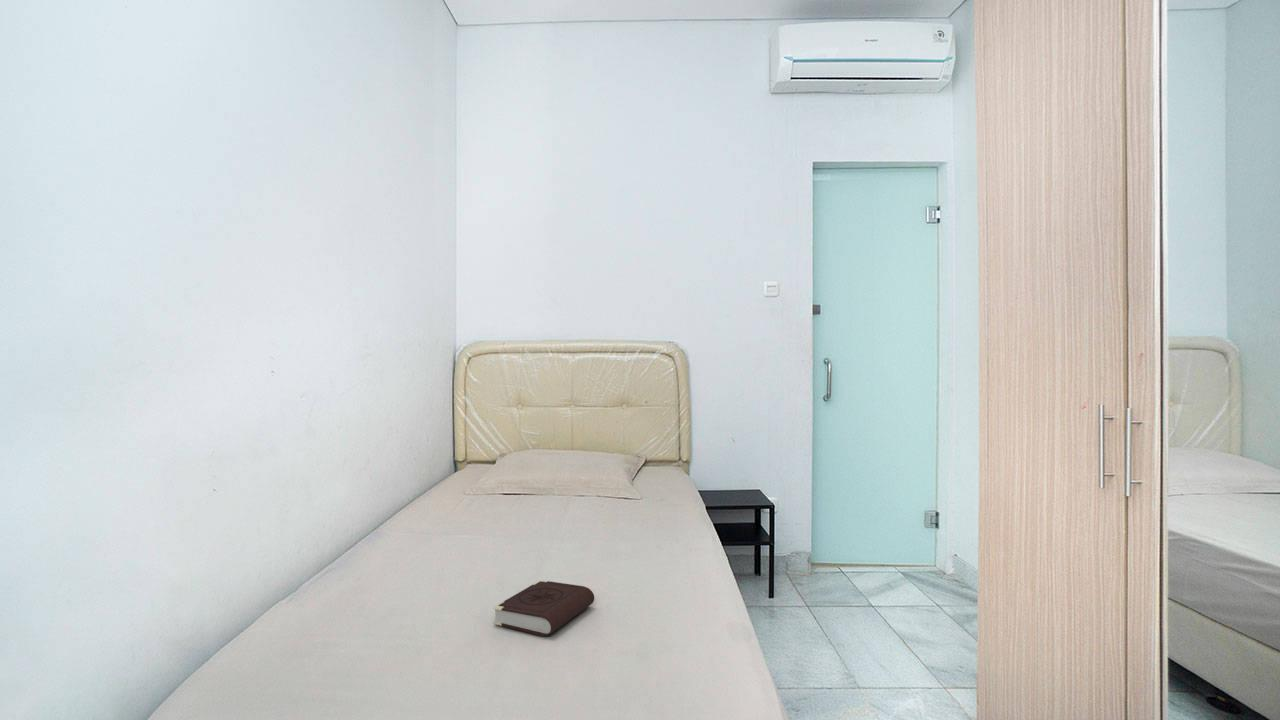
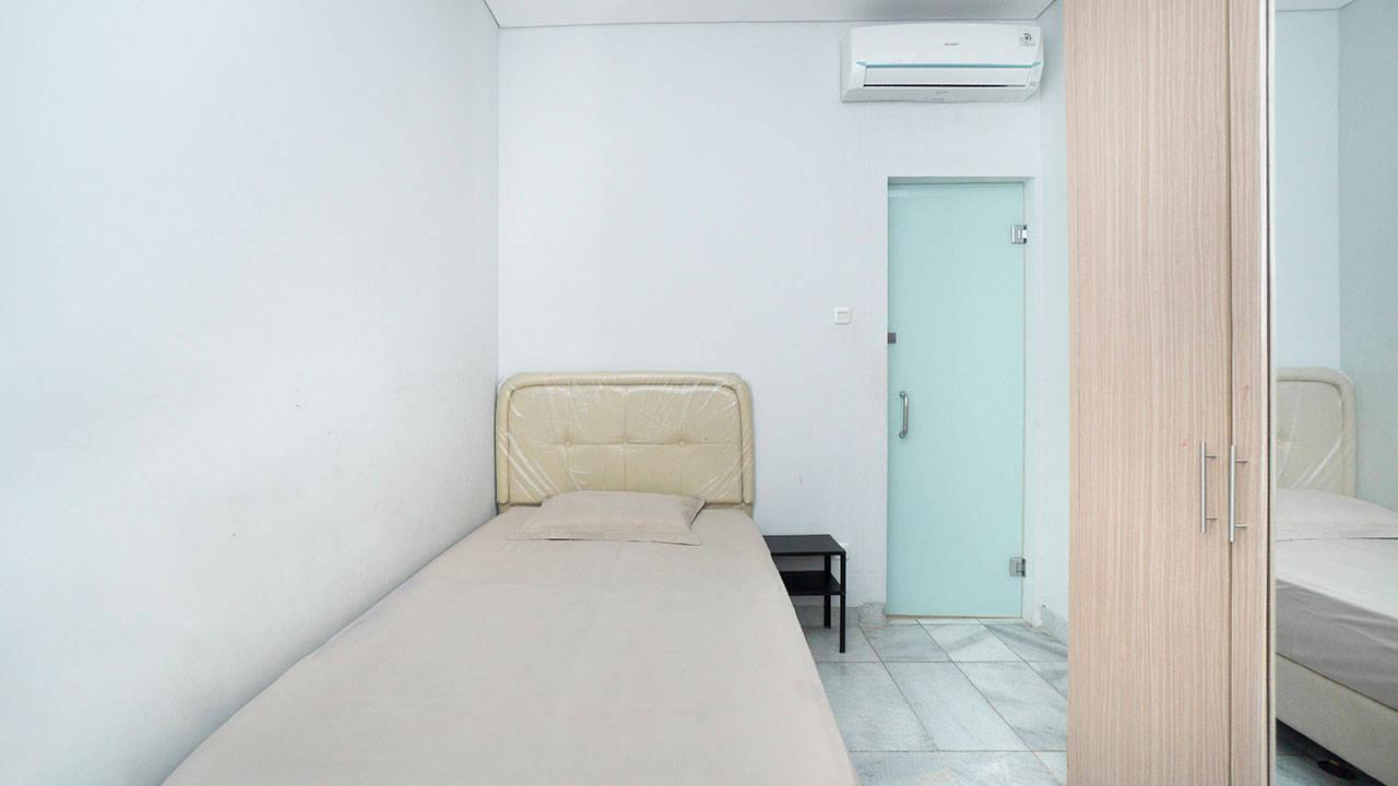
- book (545, 605)
